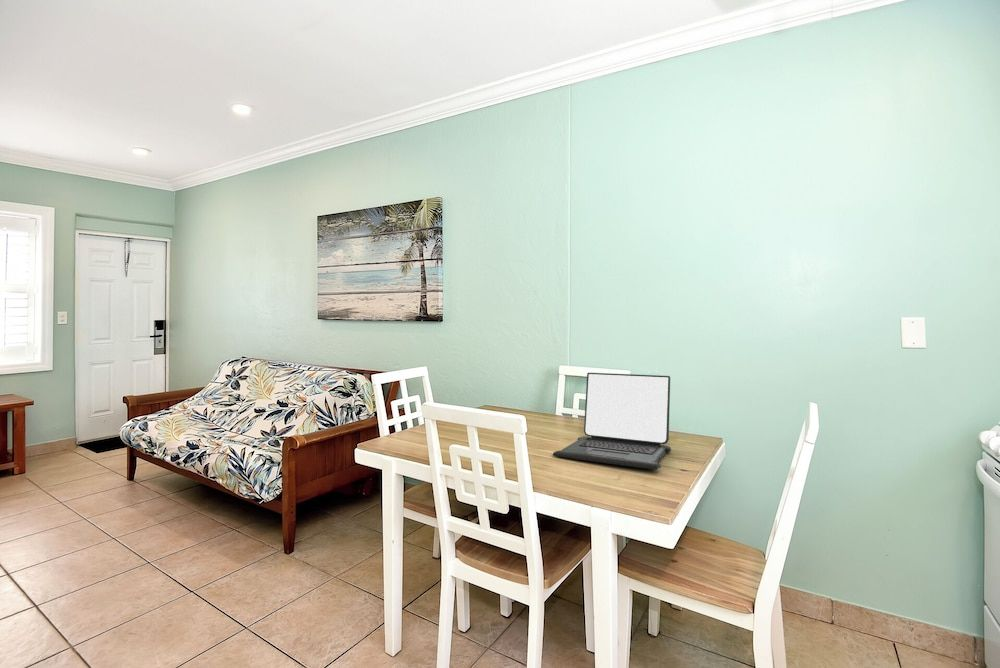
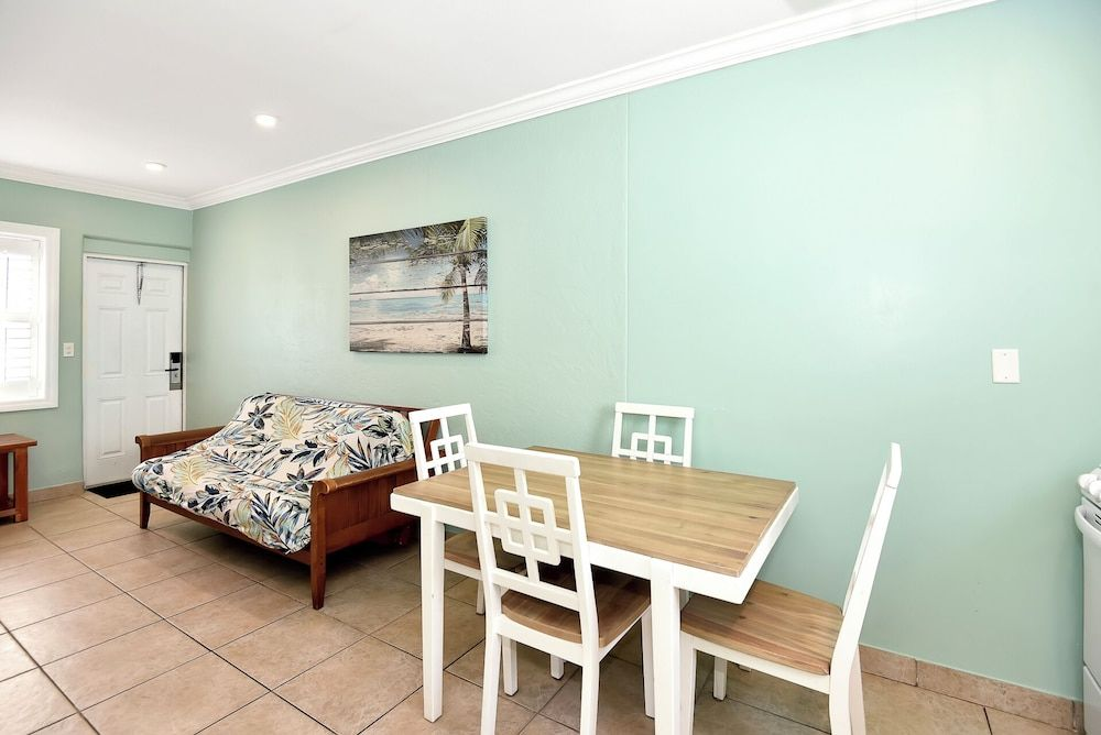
- laptop (615, 415)
